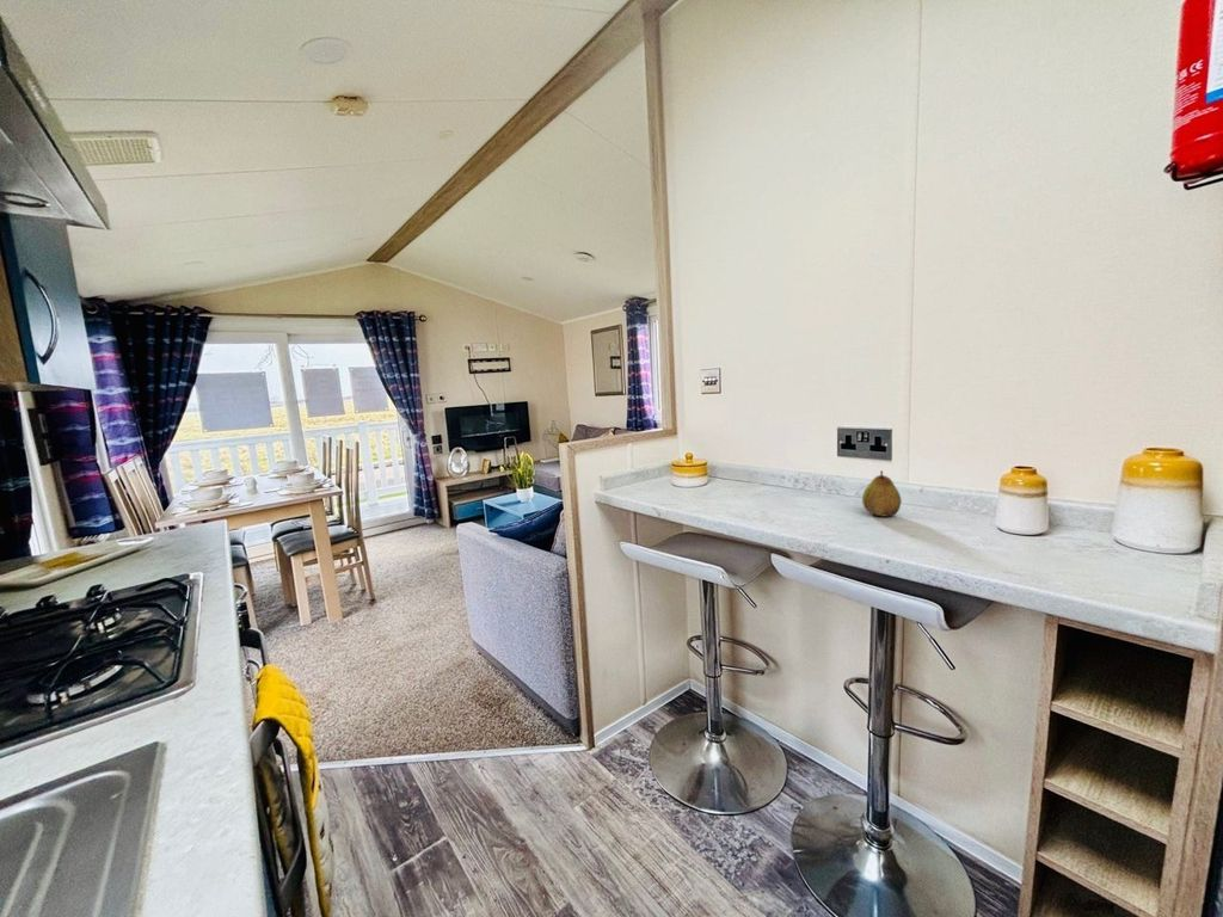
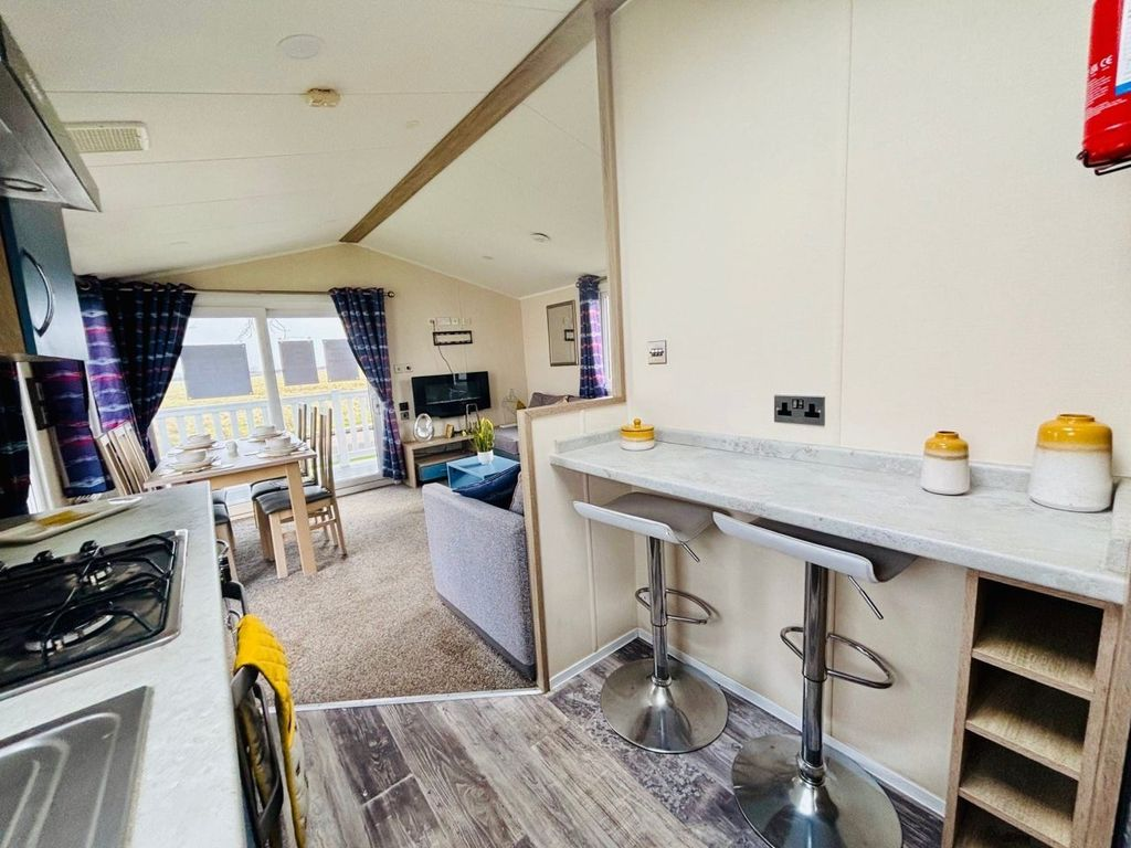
- fruit (880, 491)
